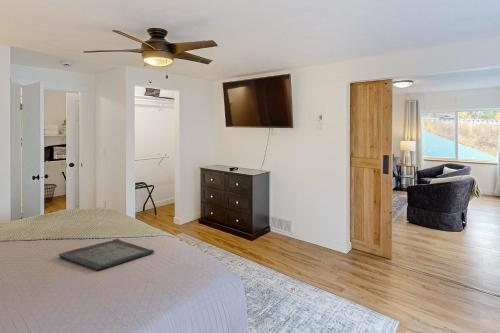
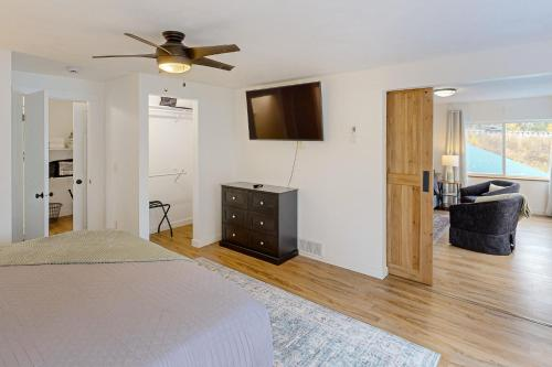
- serving tray (107, 252)
